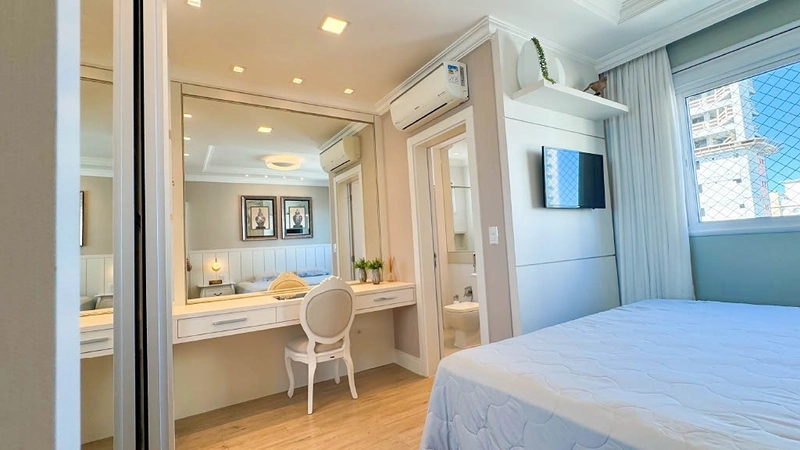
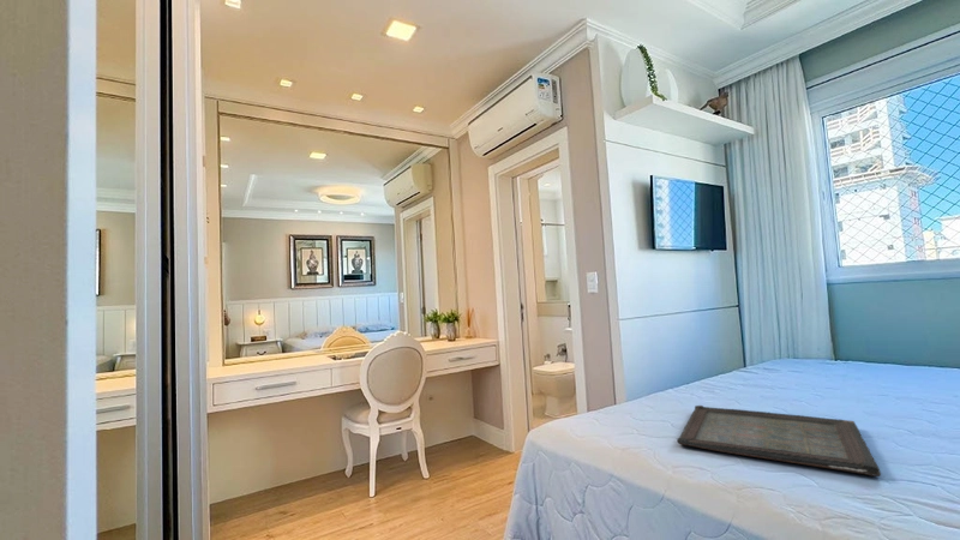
+ serving tray (768, 432)
